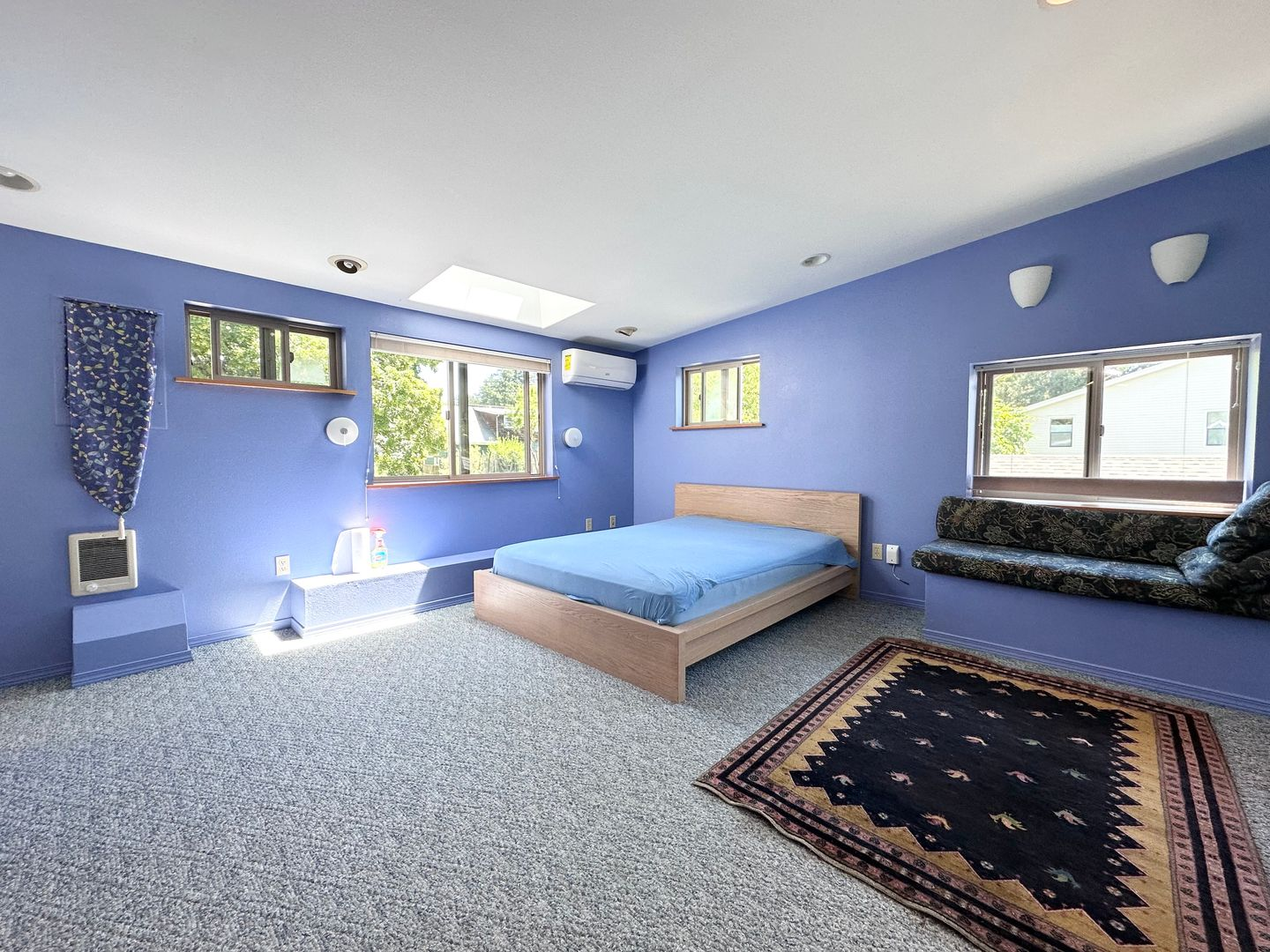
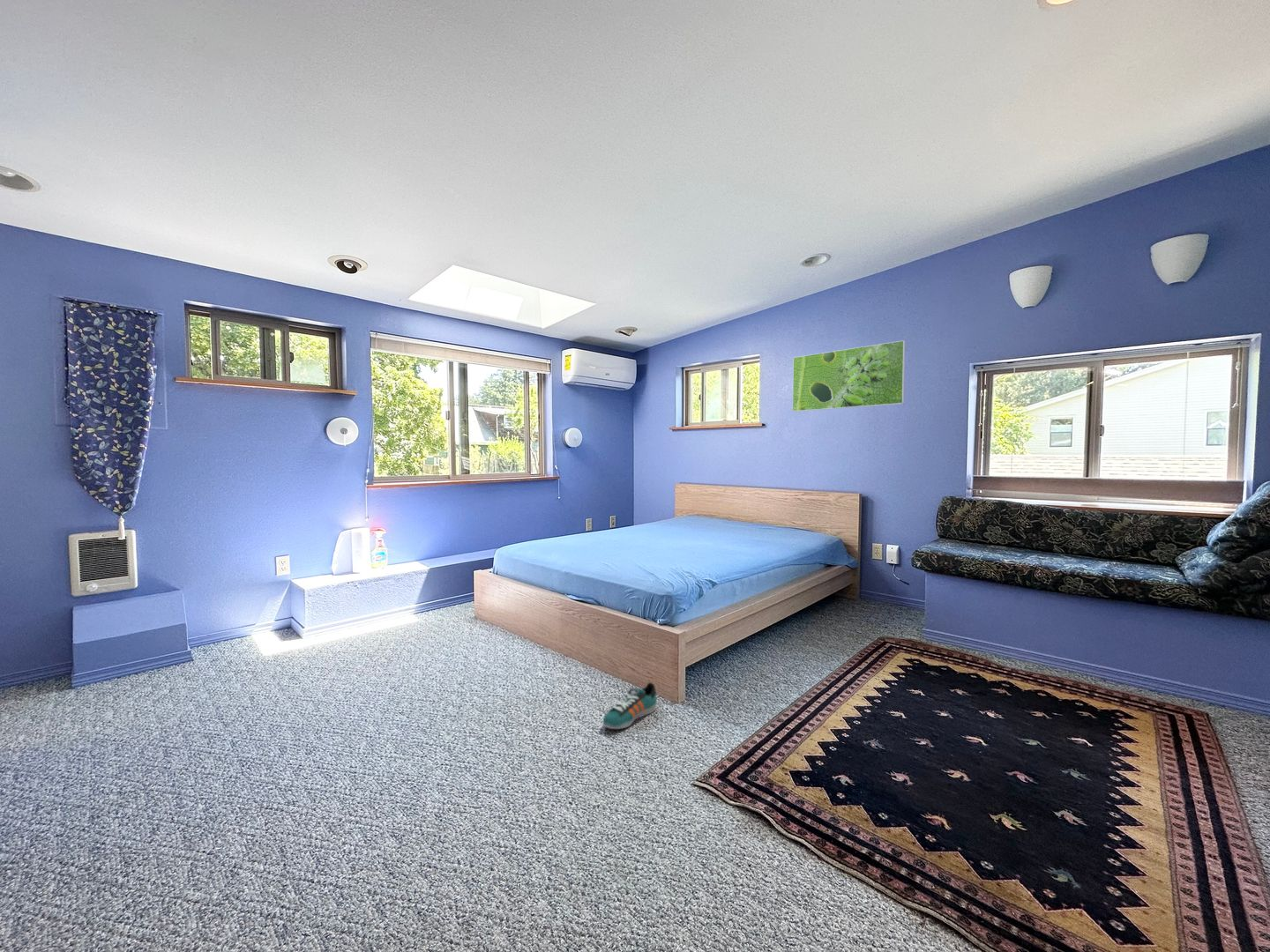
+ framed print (844, 378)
+ sneaker (630, 703)
